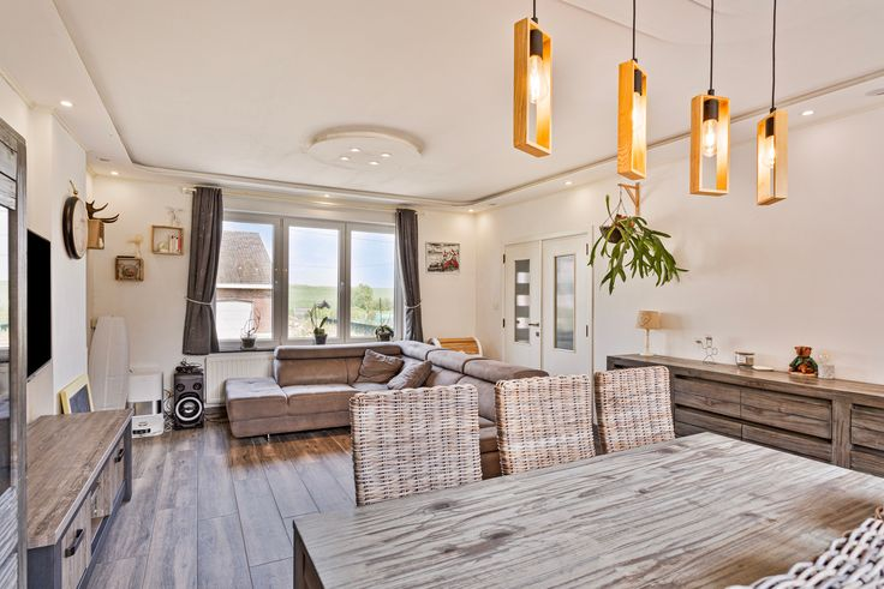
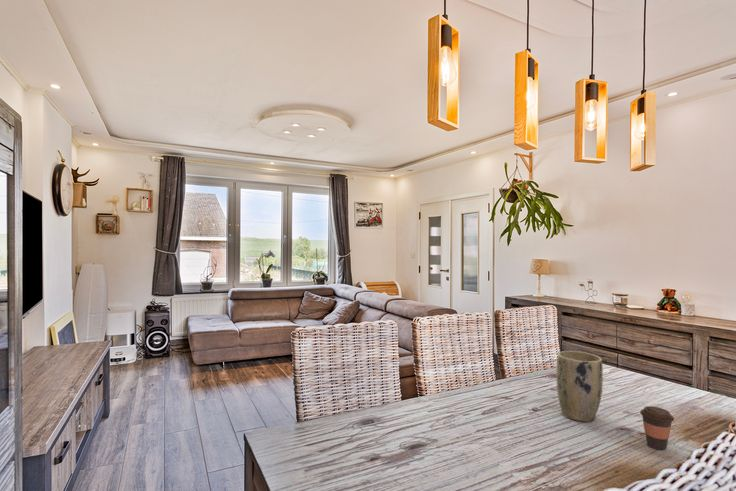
+ coffee cup (656, 428)
+ plant pot (578, 385)
